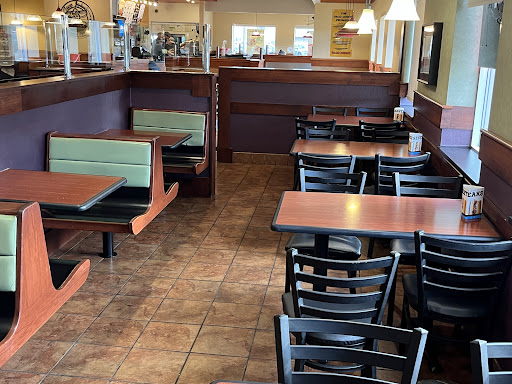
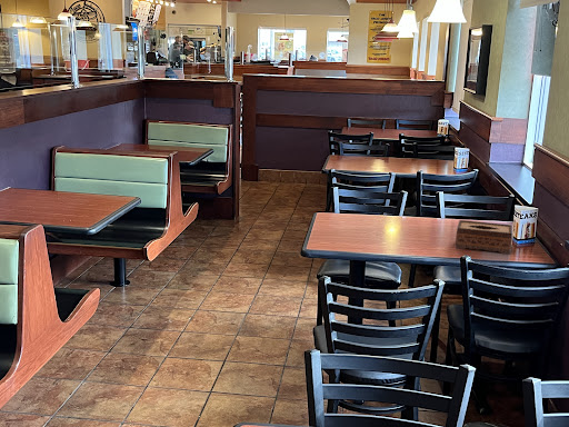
+ tissue box (483, 236)
